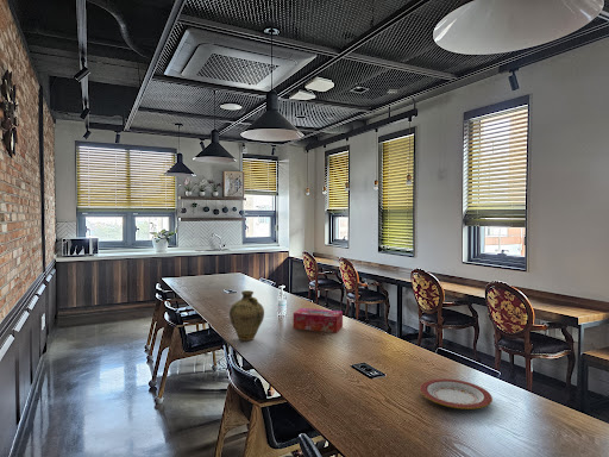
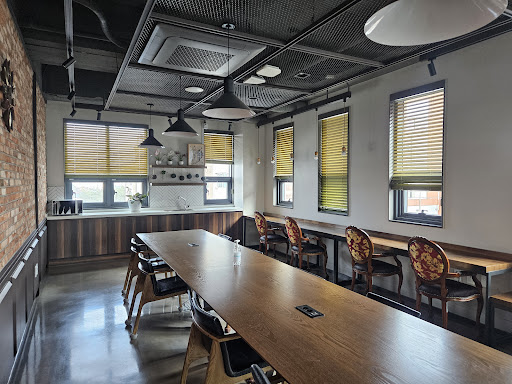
- tissue box (318, 319)
- jug (246, 315)
- plate (454, 394)
